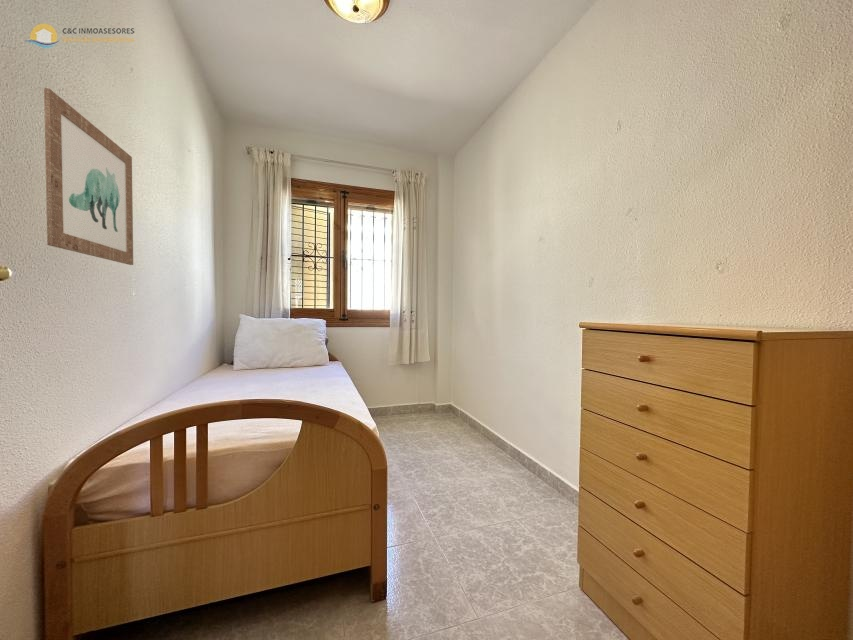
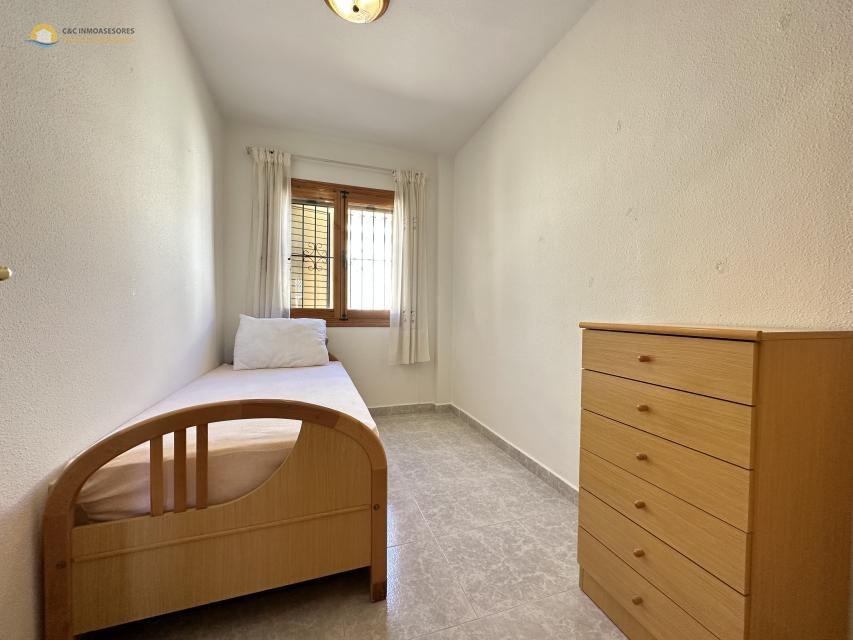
- wall art (96, 193)
